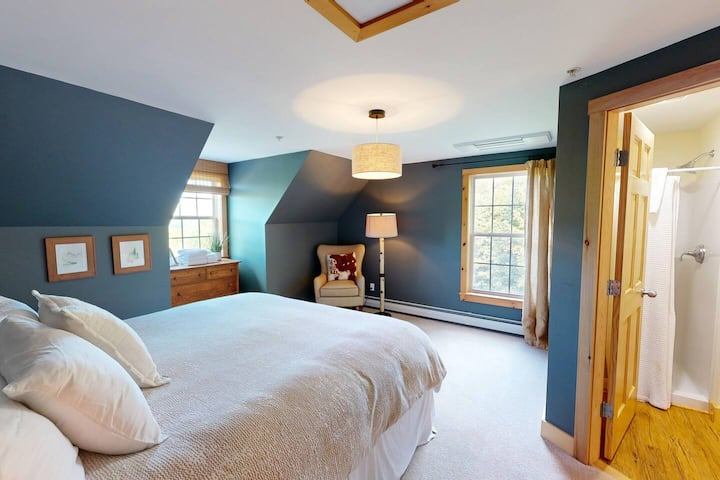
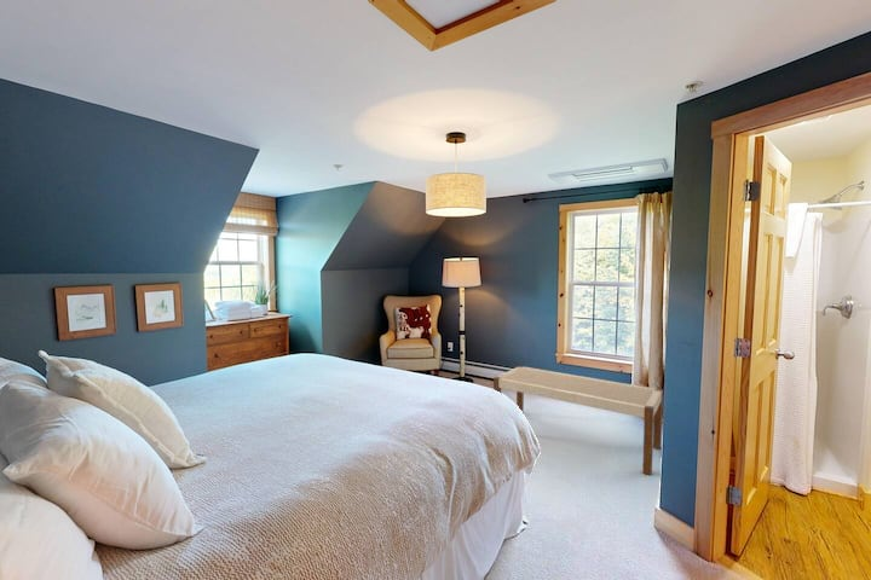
+ bench (572, 402)
